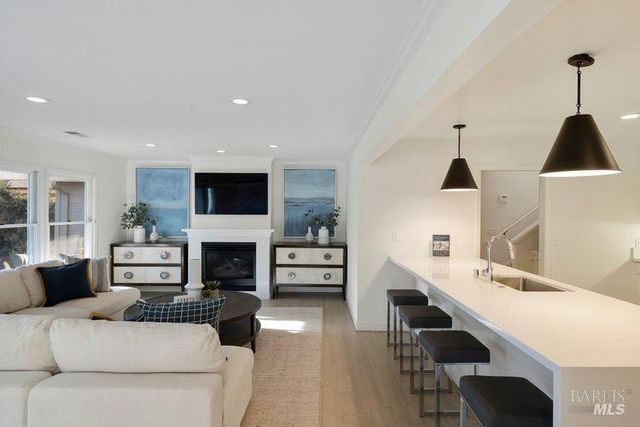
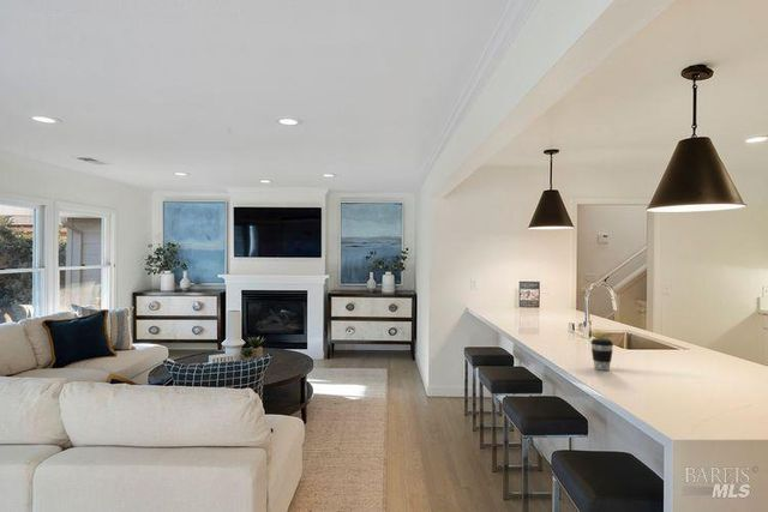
+ coffee cup (601, 354)
